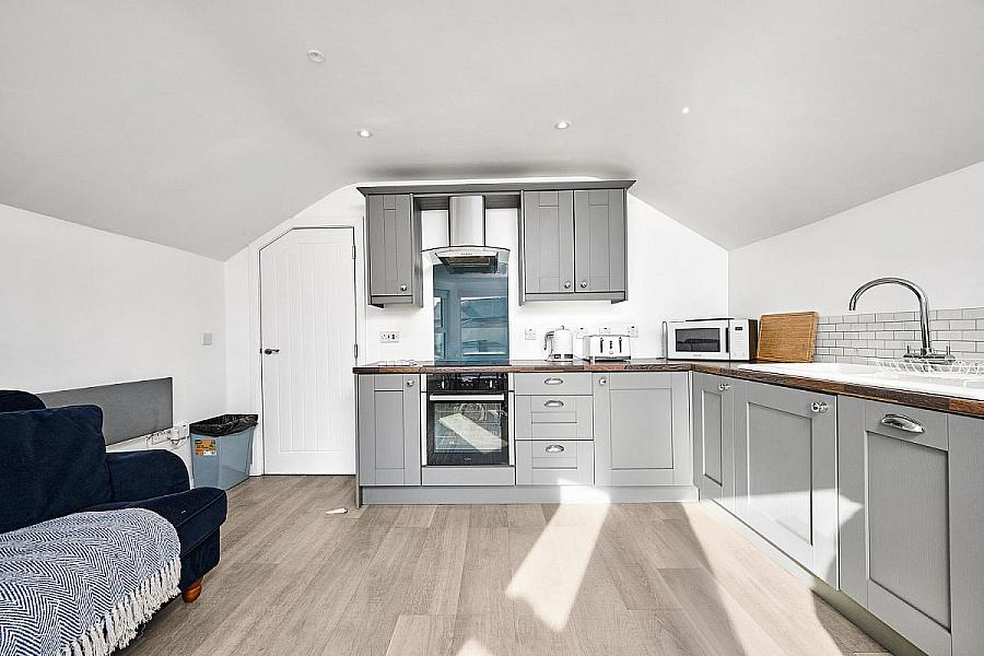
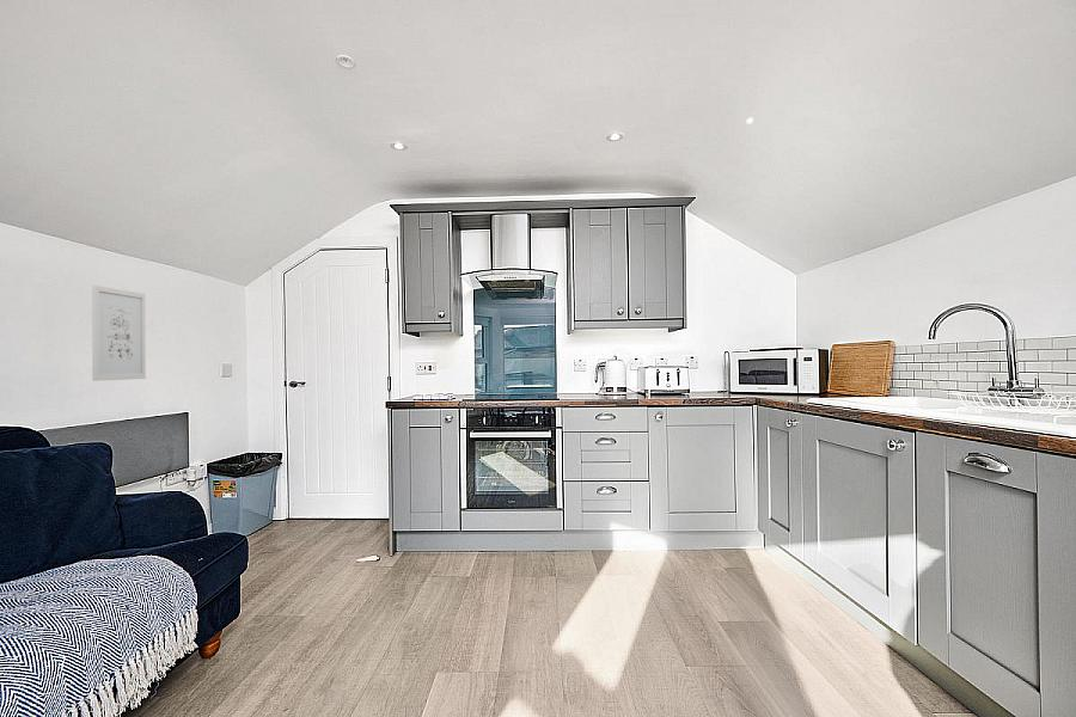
+ wall art (120, 335)
